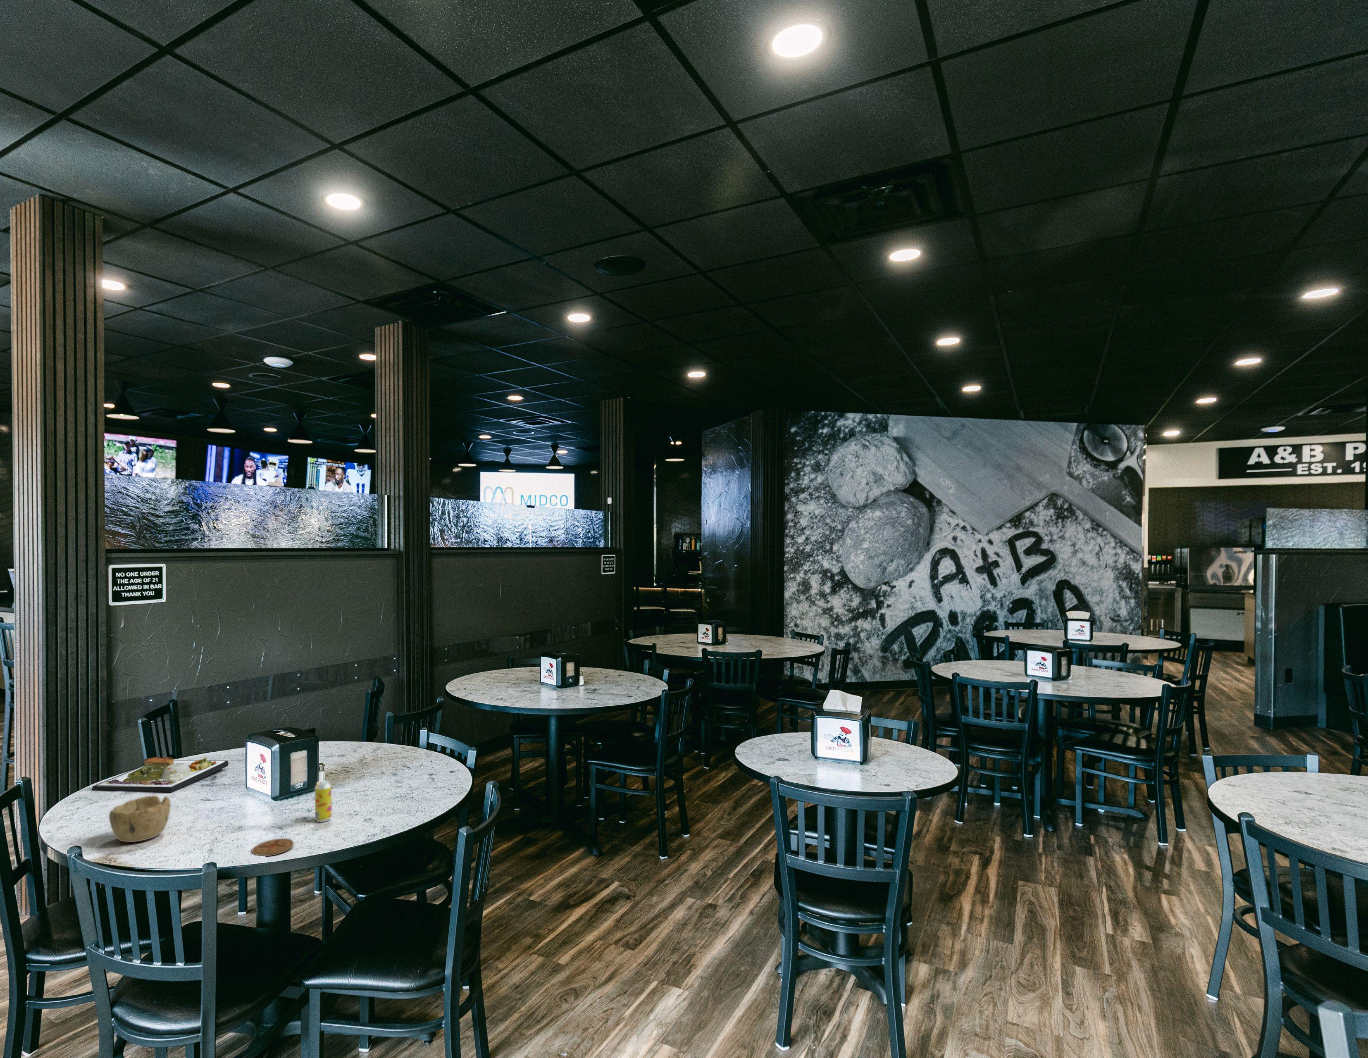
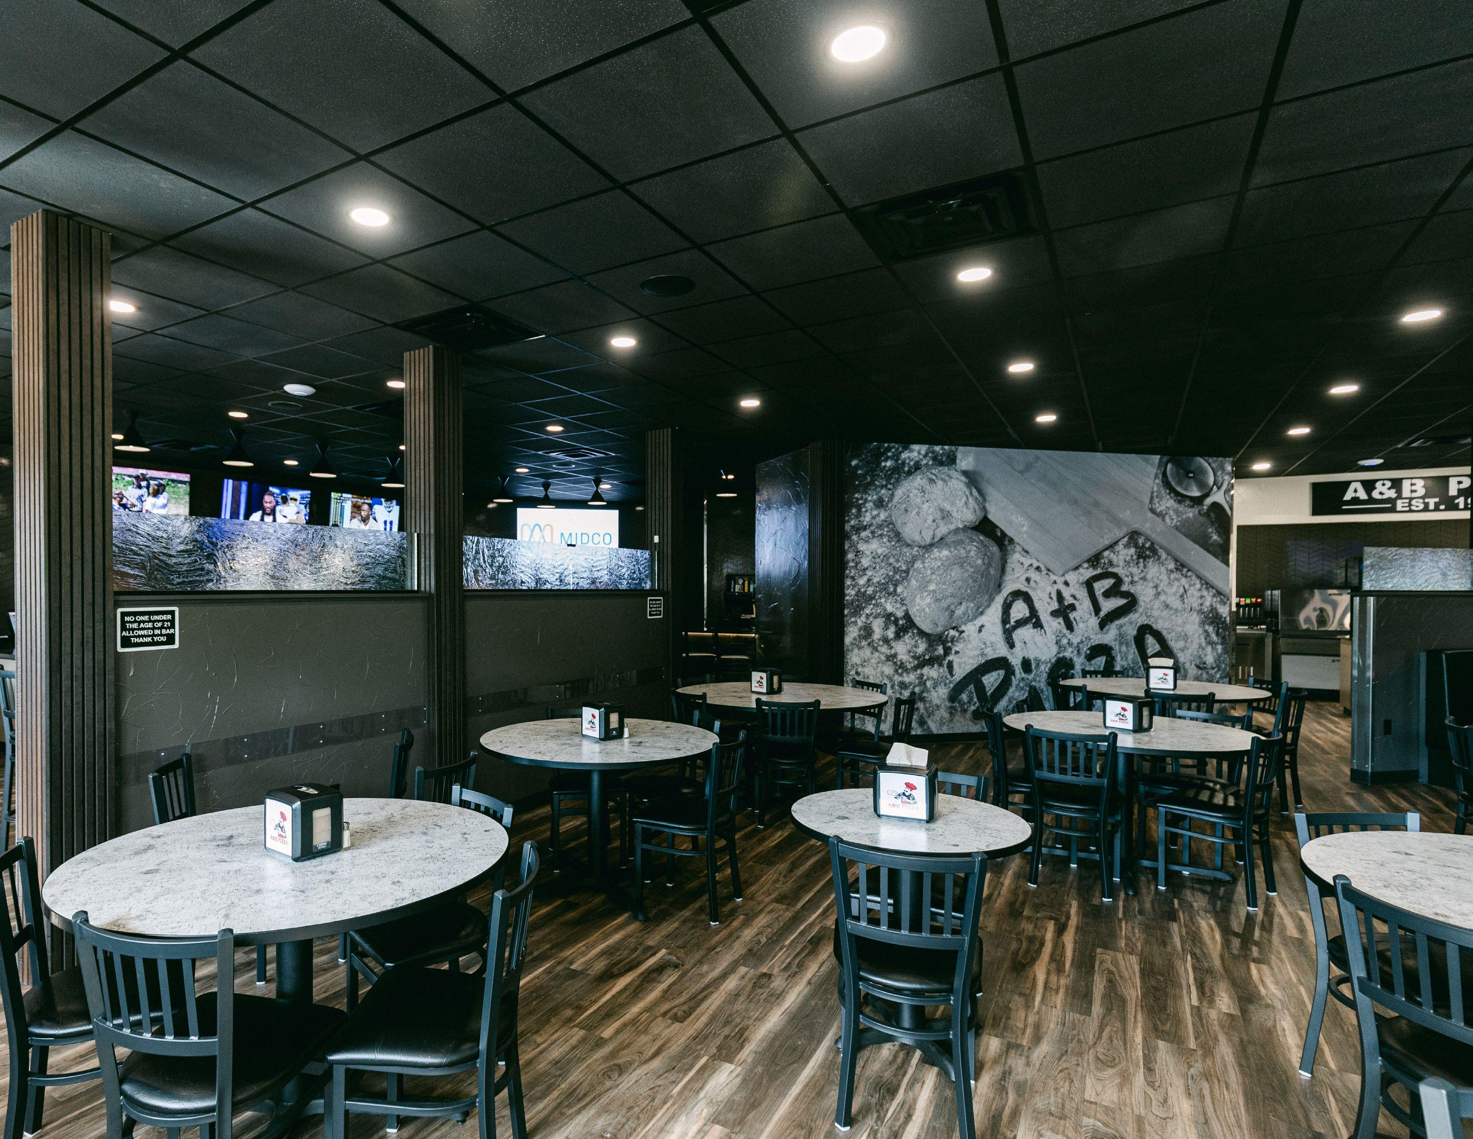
- coaster (273, 847)
- beverage can (323, 800)
- bowl (141, 820)
- dinner plate (163, 772)
